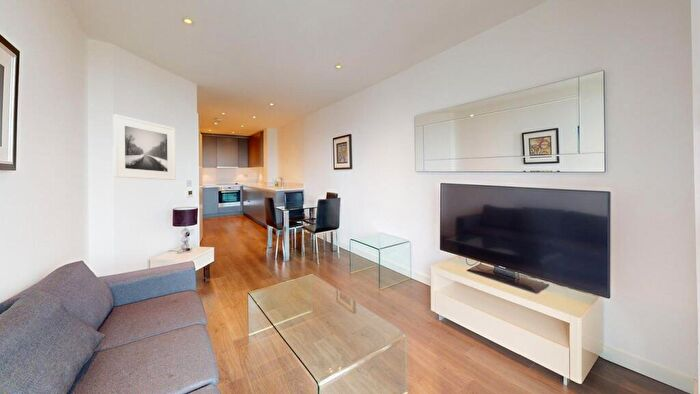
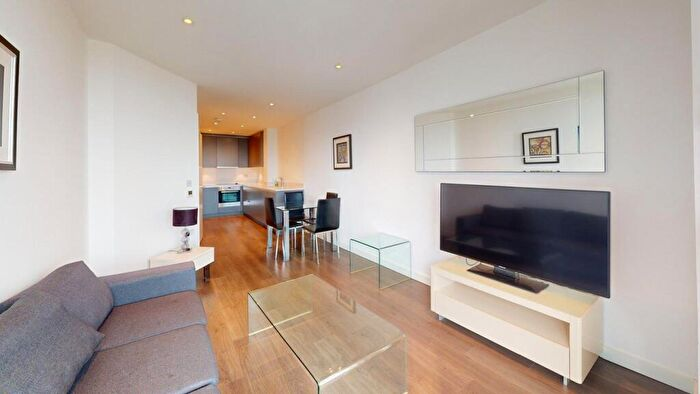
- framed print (147, 150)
